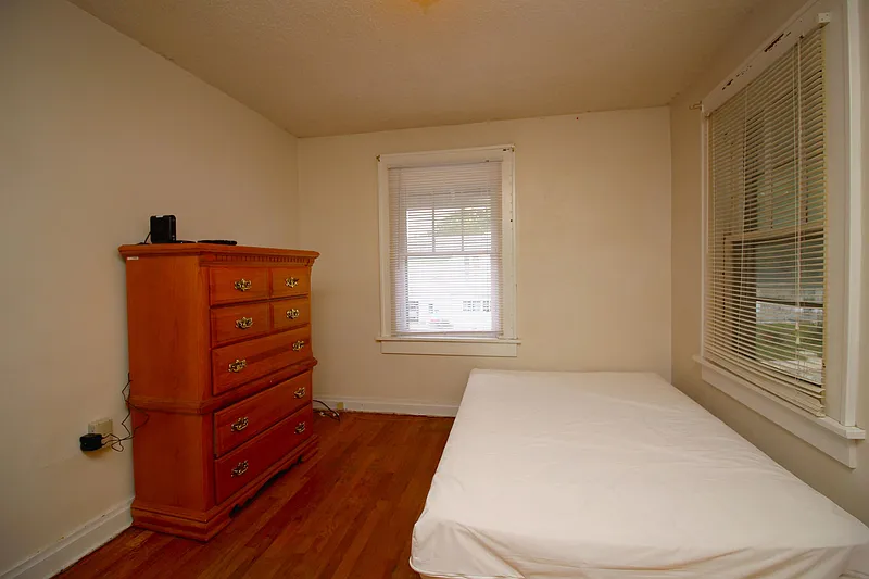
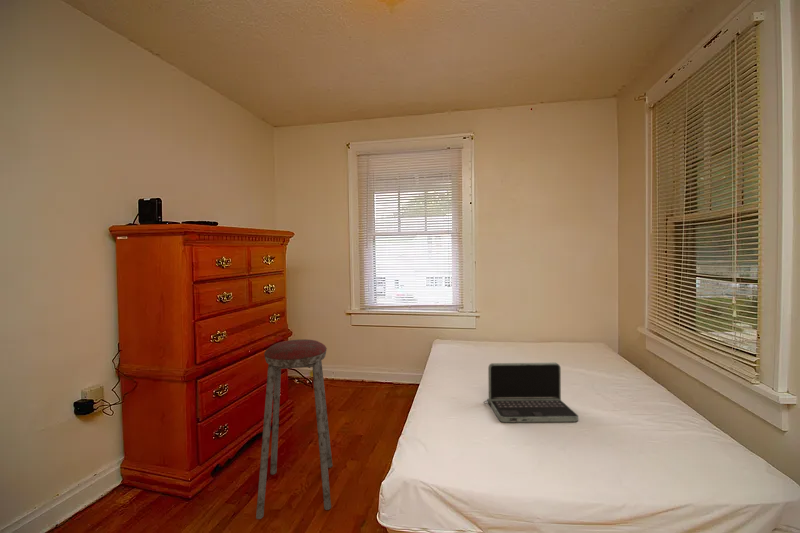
+ laptop (527, 388)
+ music stool (278, 416)
